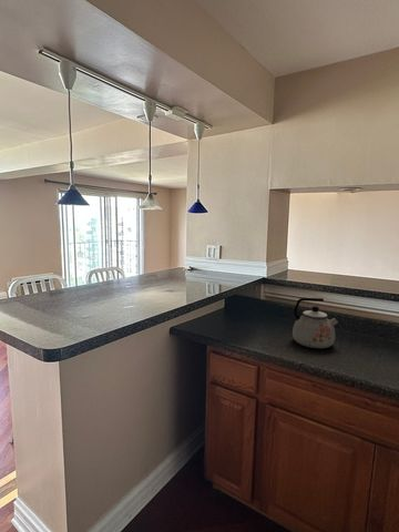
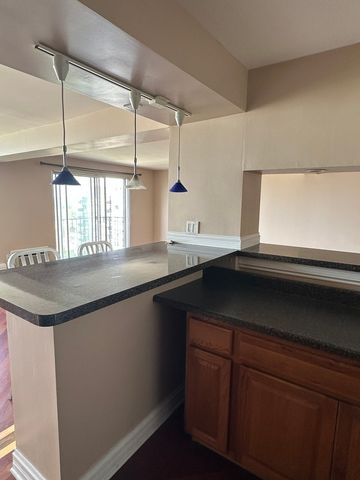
- kettle (315, 320)
